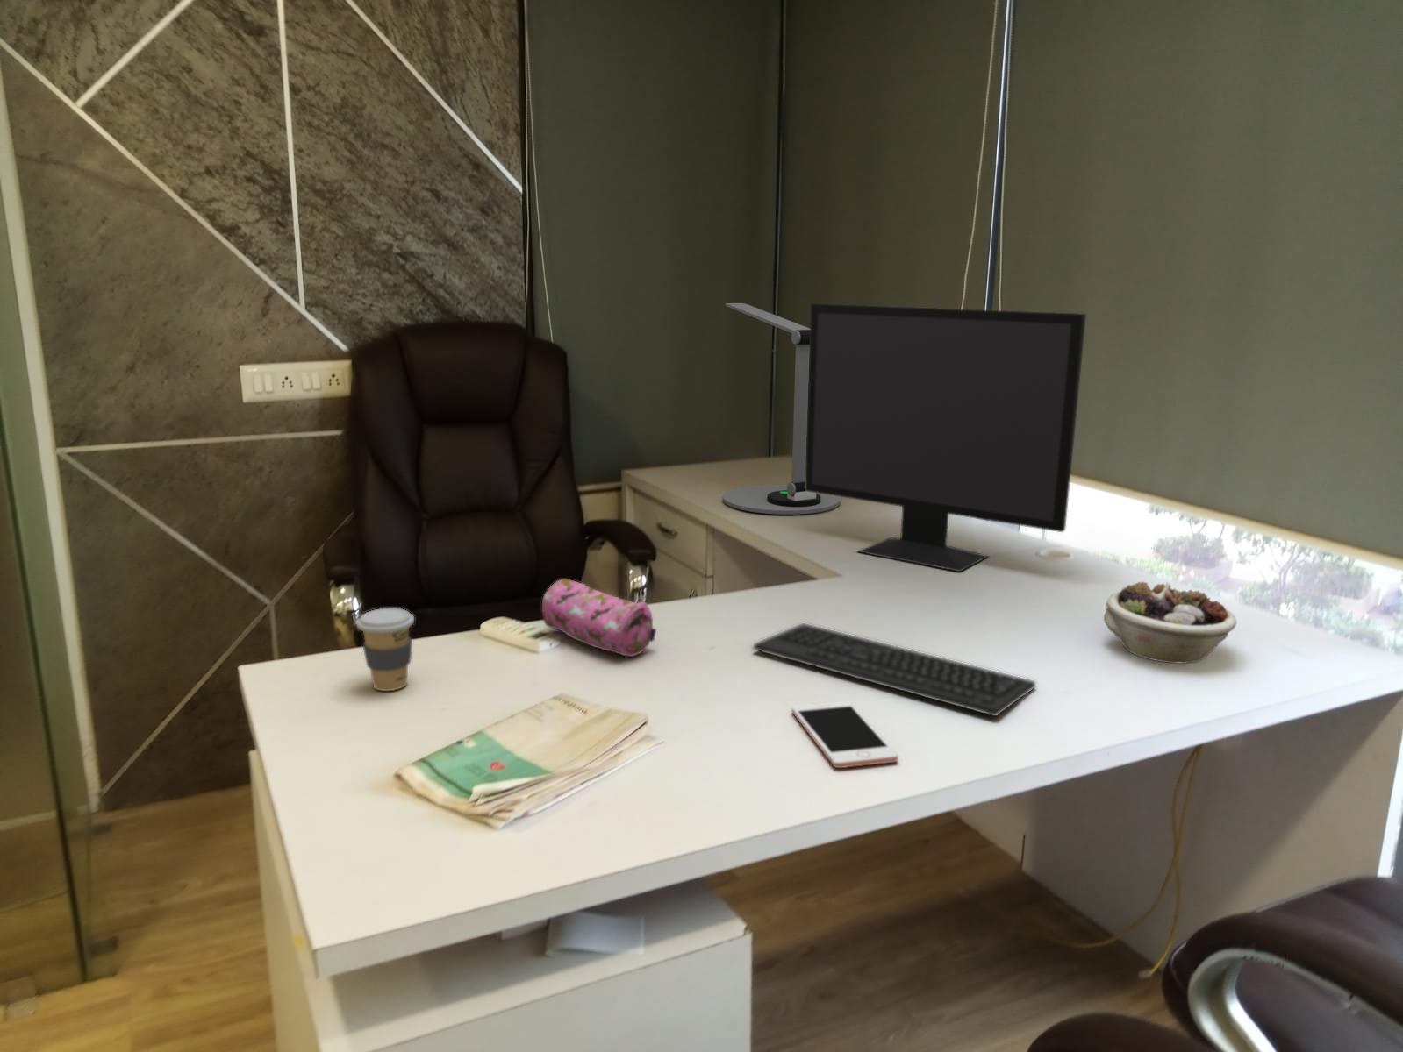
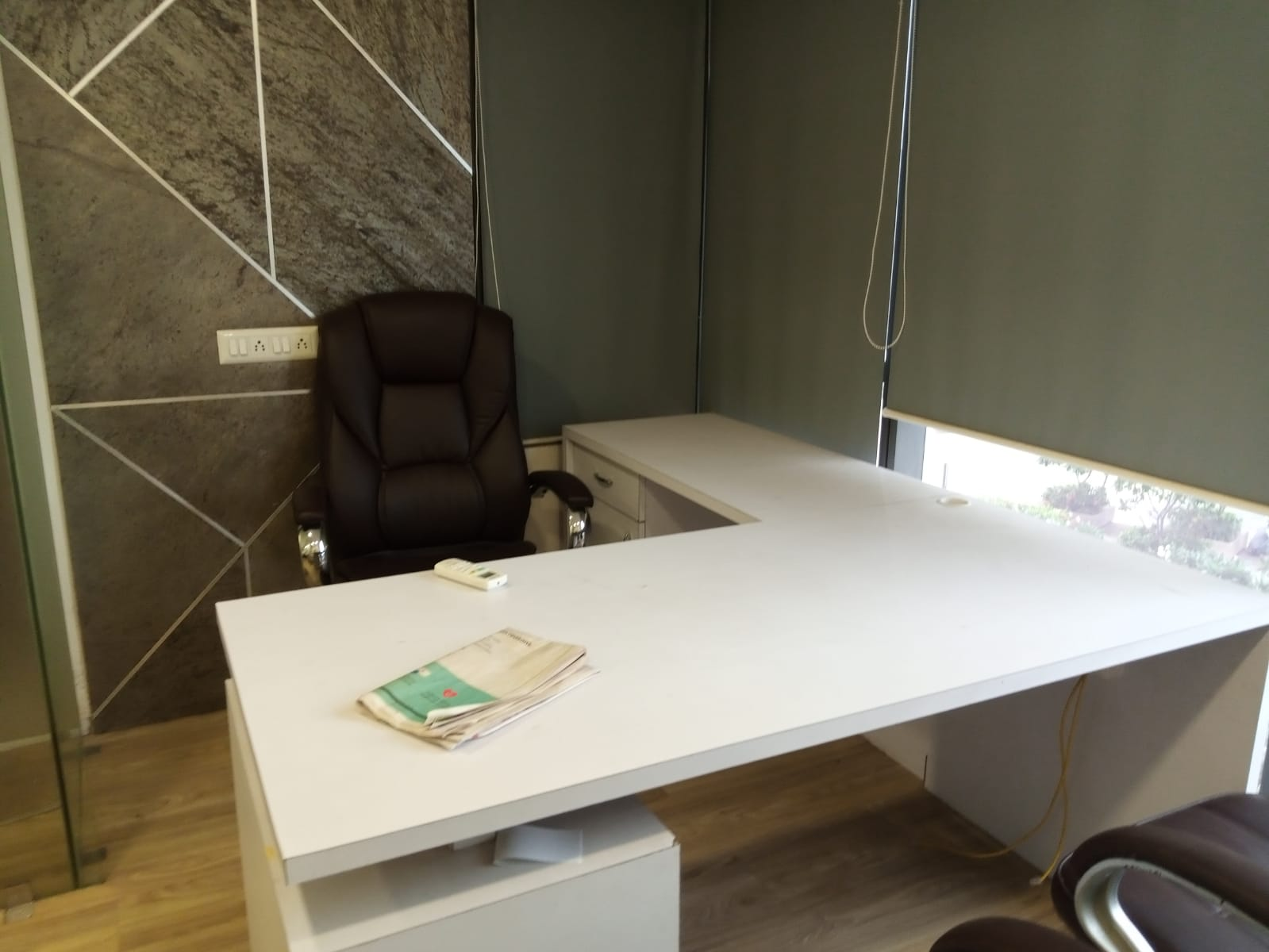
- keyboard (888, 663)
- cell phone (841, 732)
- succulent planter (1168, 620)
- pencil case (596, 616)
- monitor (930, 434)
- coffee cup (387, 650)
- desk lamp (794, 403)
